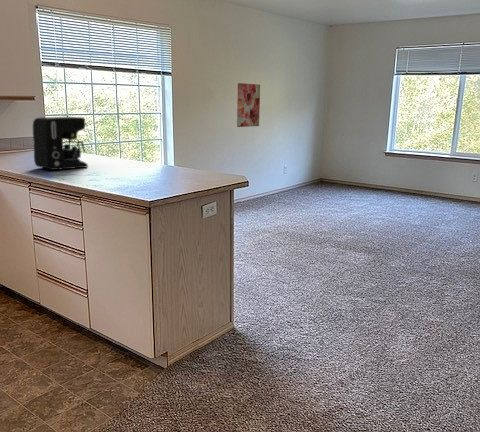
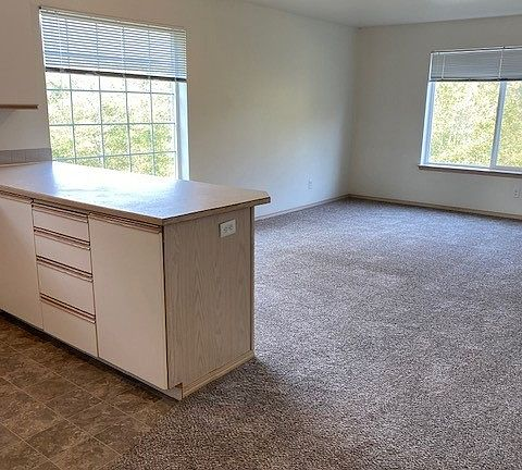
- wall art (248, 105)
- coffee maker (62, 142)
